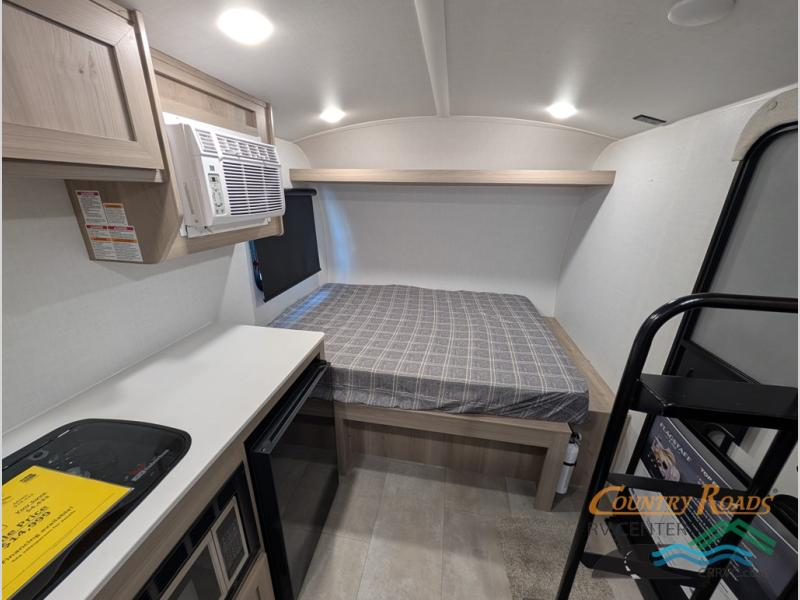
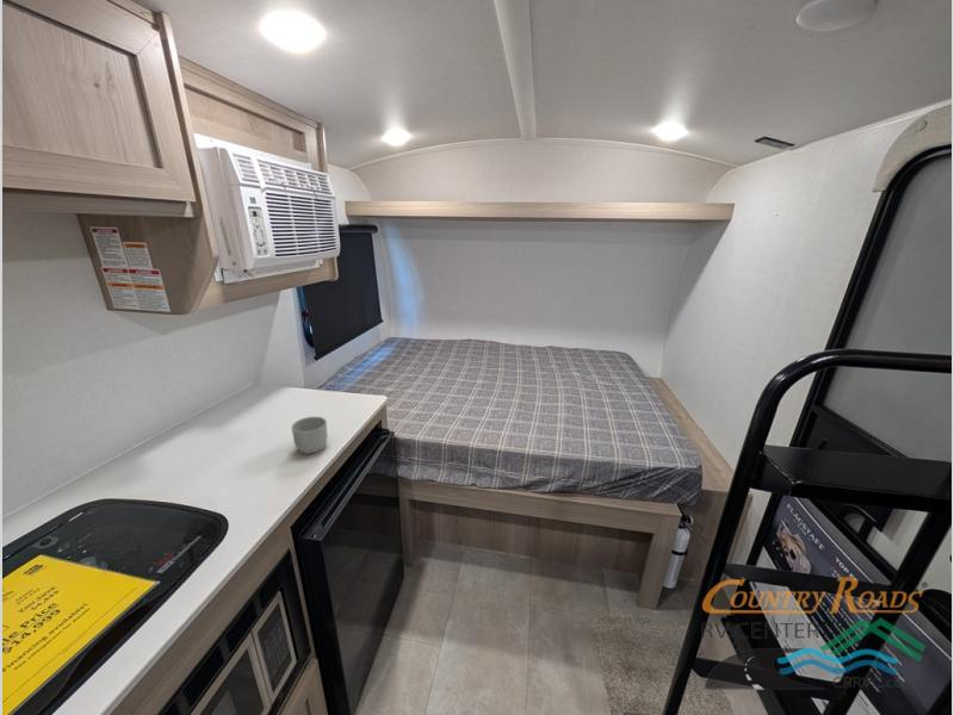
+ mug (311, 433)
